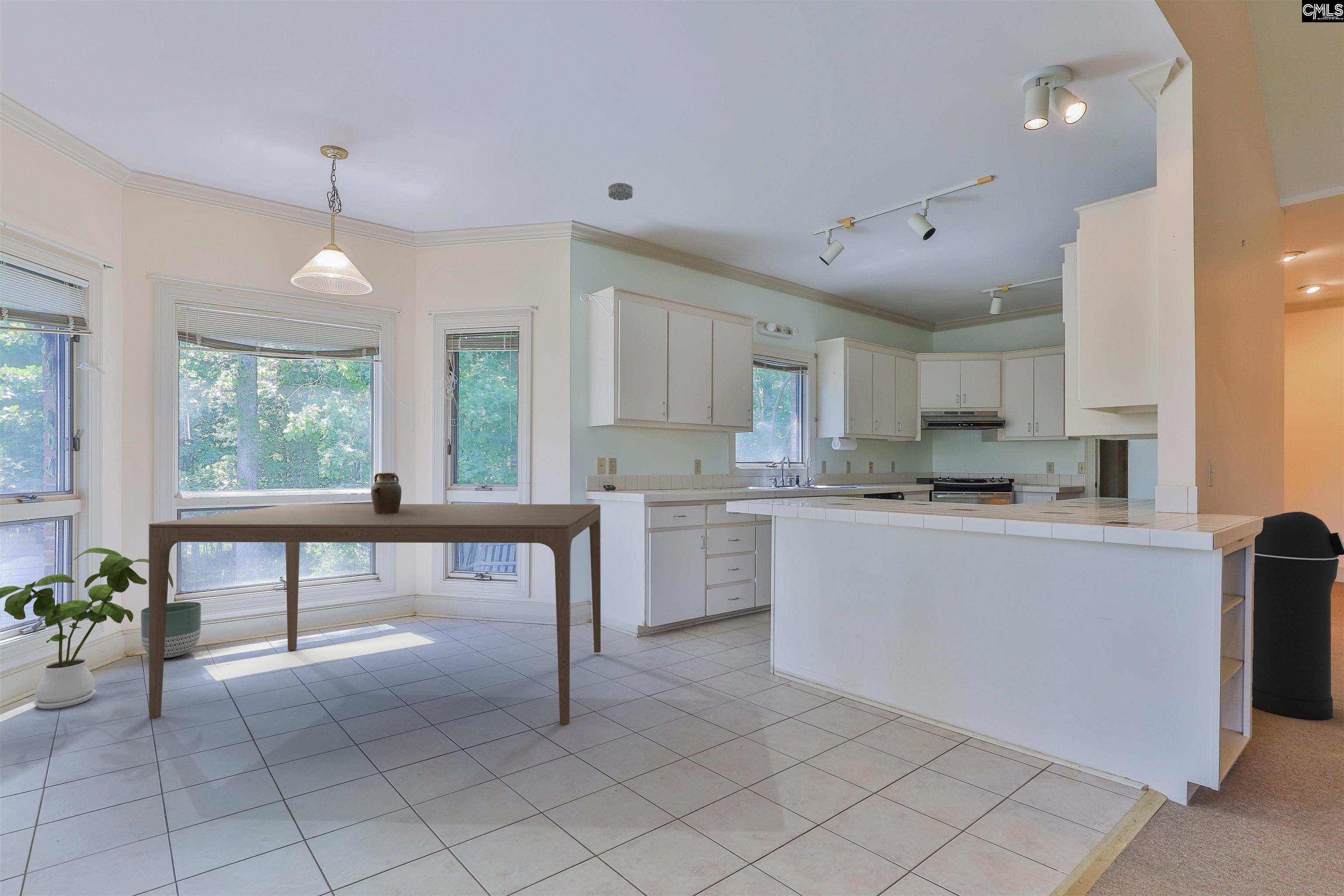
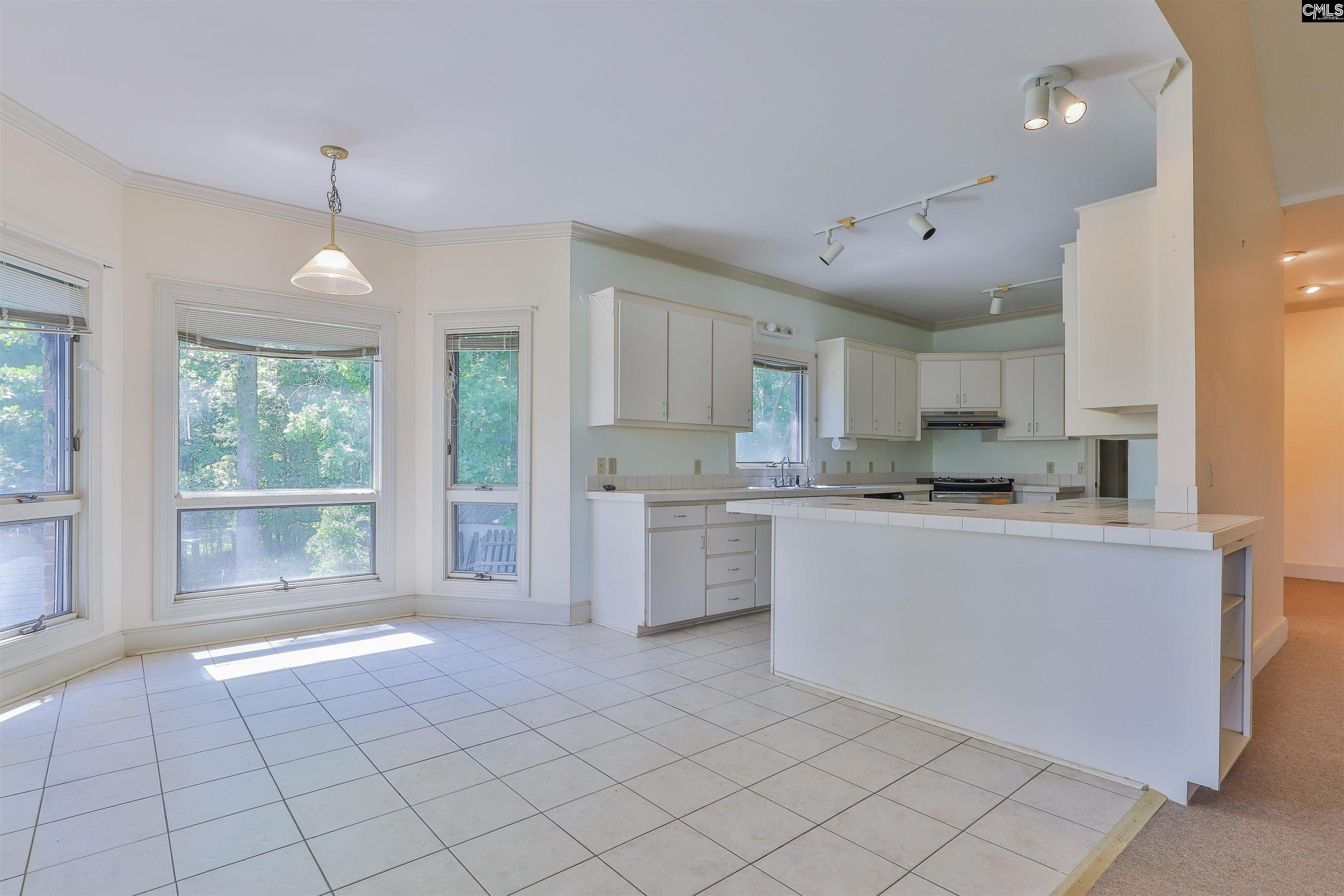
- dining table (407, 542)
- jar set (386, 492)
- smoke detector (620, 191)
- trash can (1290, 609)
- planter (172, 631)
- house plant (96, 622)
